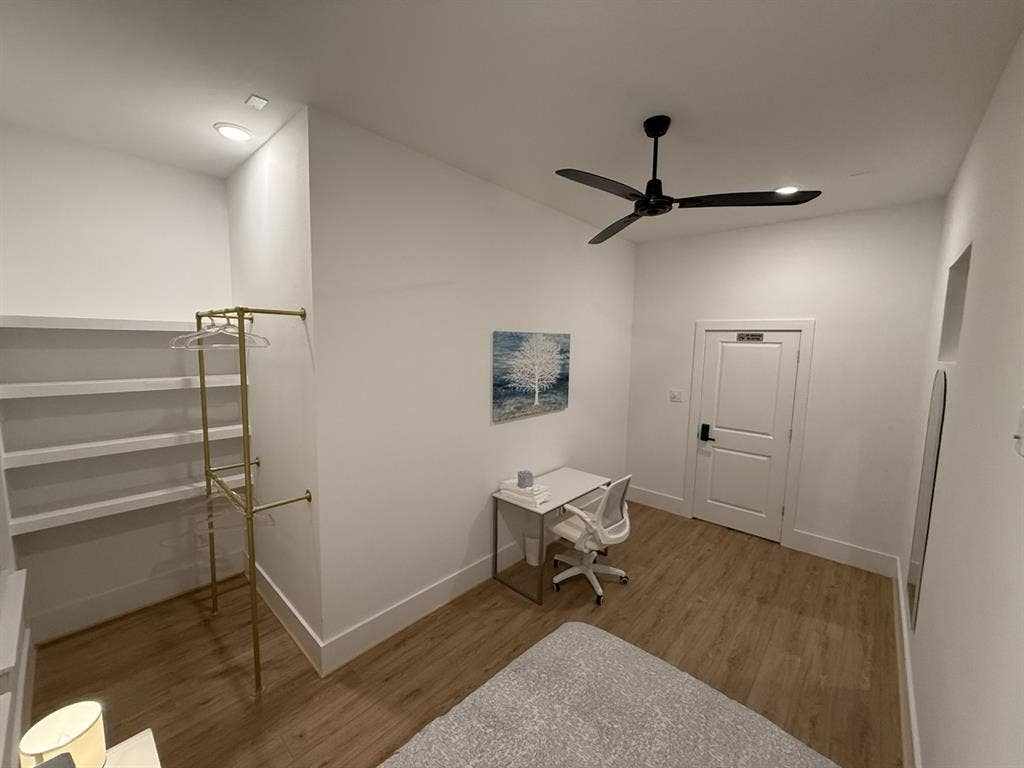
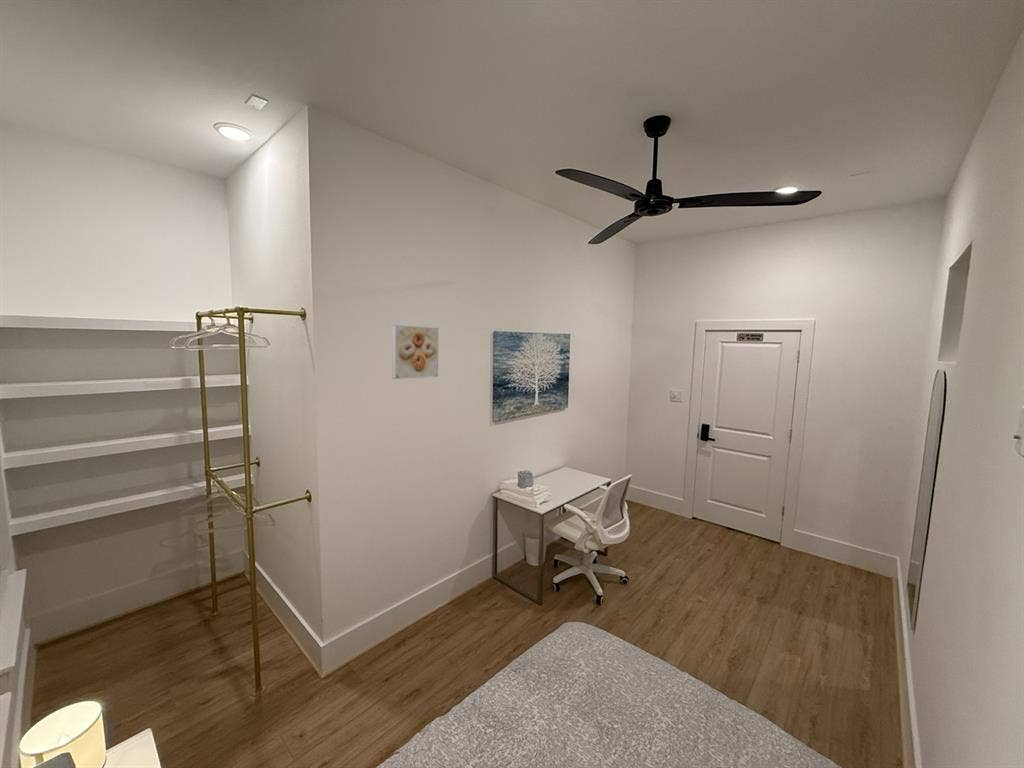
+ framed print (416, 352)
